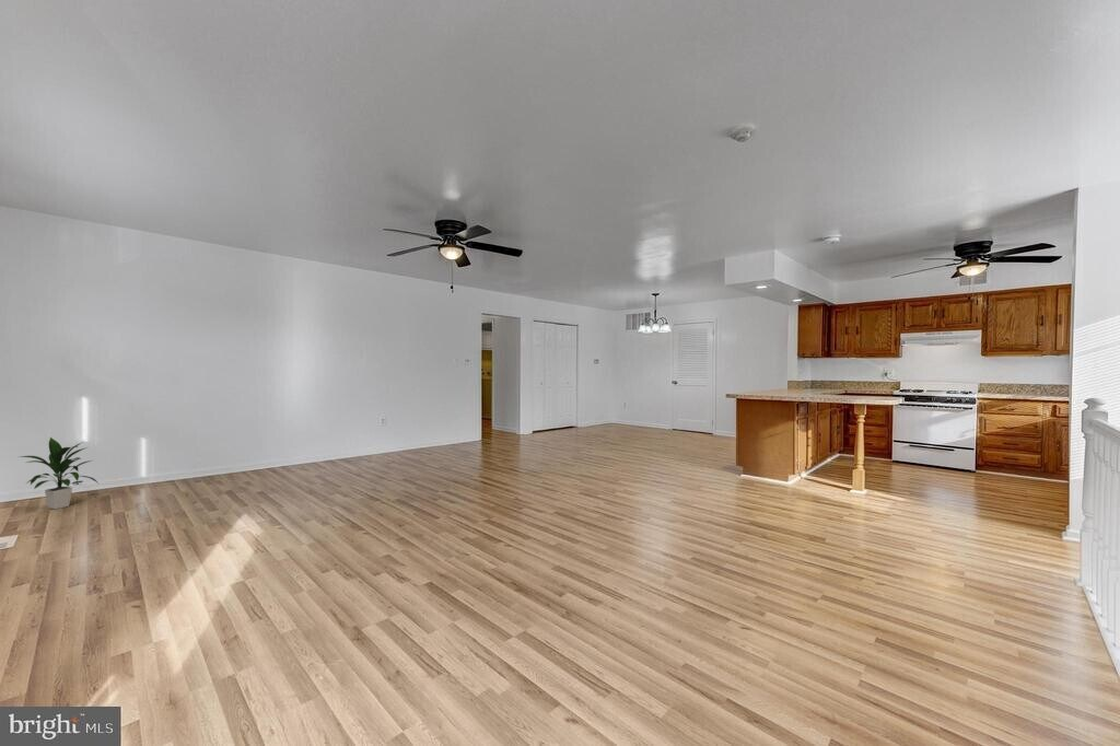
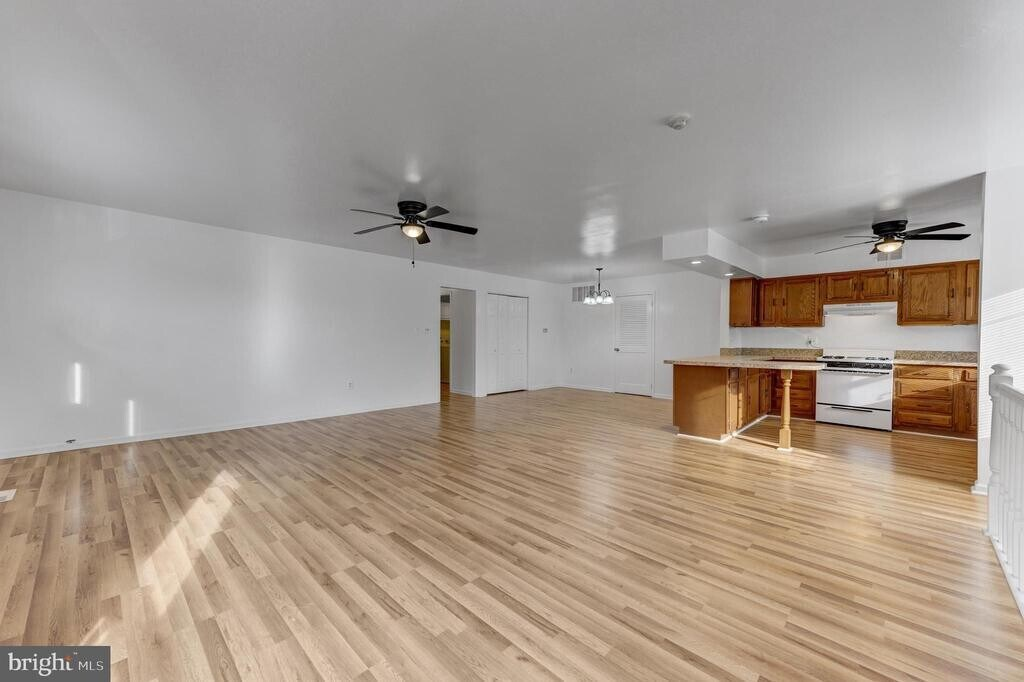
- indoor plant (61, 471)
